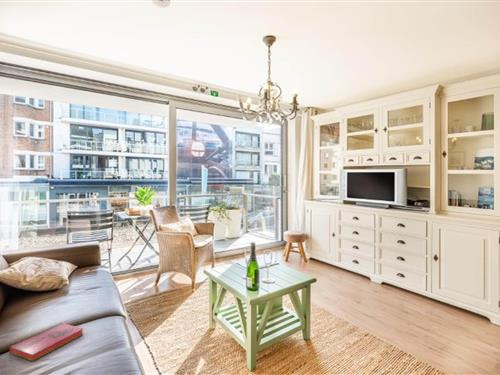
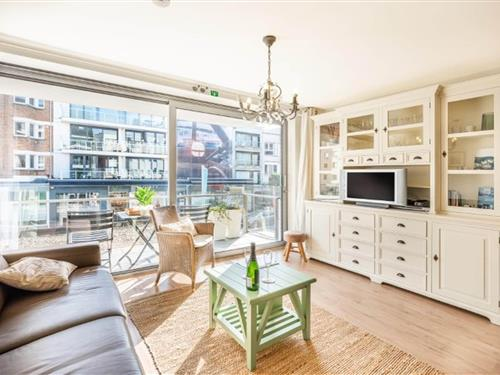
- hardback book (48, 339)
